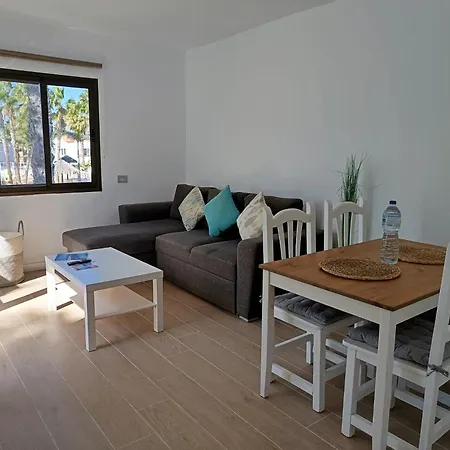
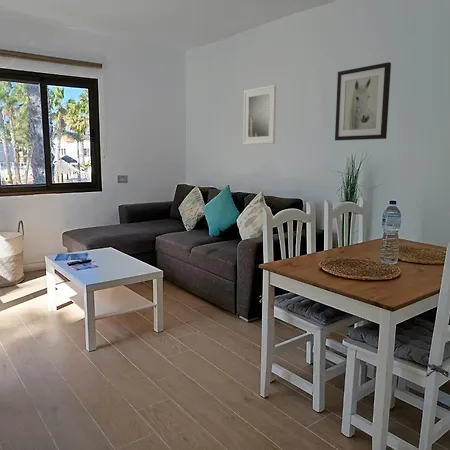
+ wall art (361, 104)
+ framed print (258, 116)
